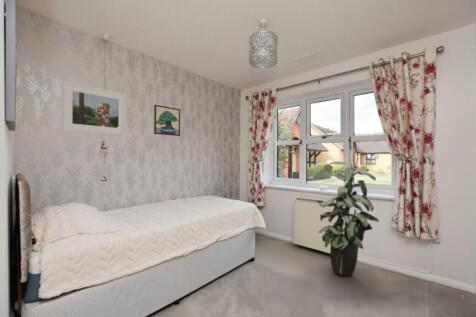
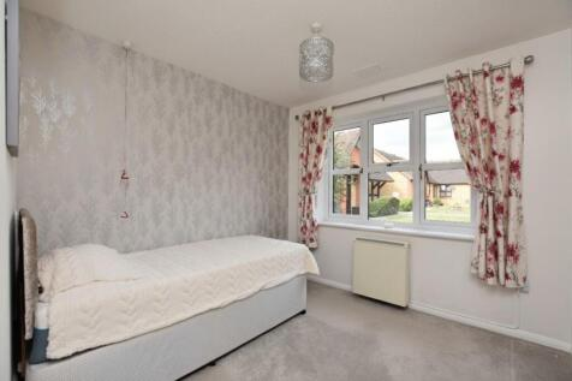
- indoor plant (343, 216)
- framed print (167, 121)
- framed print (96, 110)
